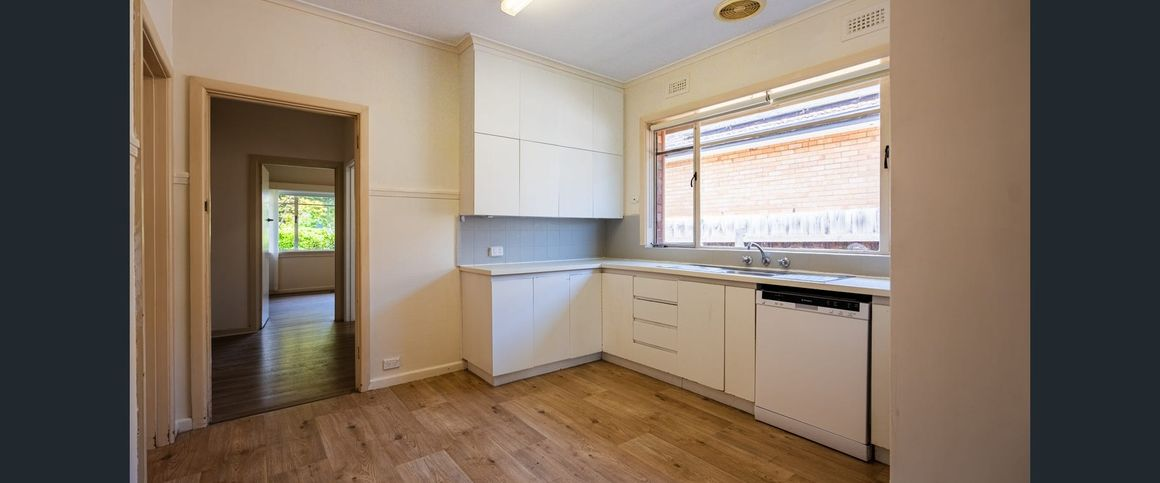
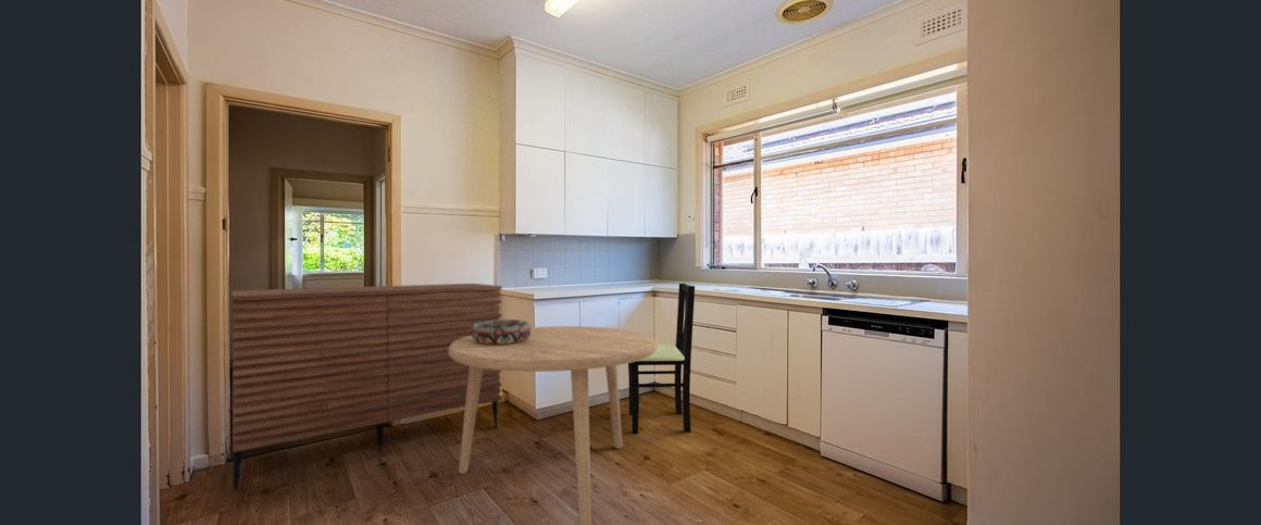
+ decorative bowl (501, 330)
+ dining table (573, 409)
+ sideboard (378, 365)
+ dining chair (657, 353)
